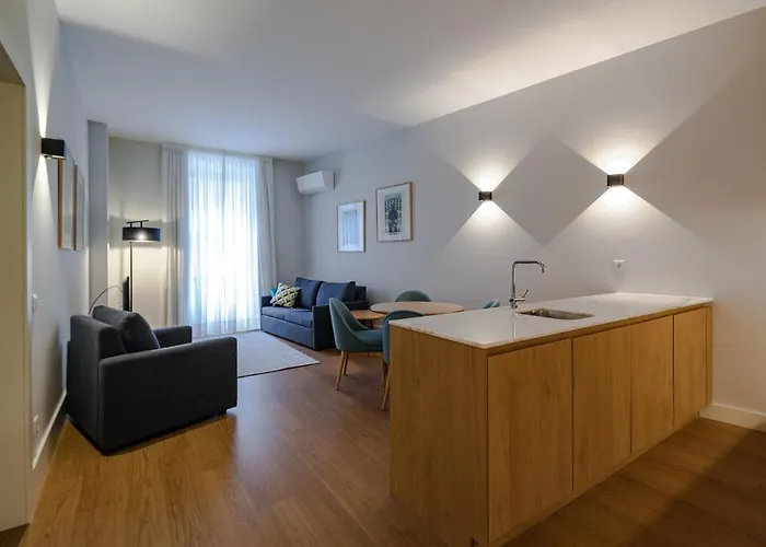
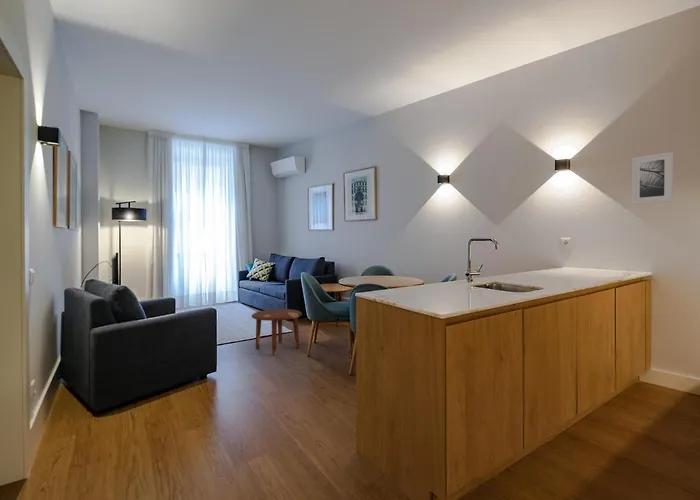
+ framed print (651, 179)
+ side table (276, 330)
